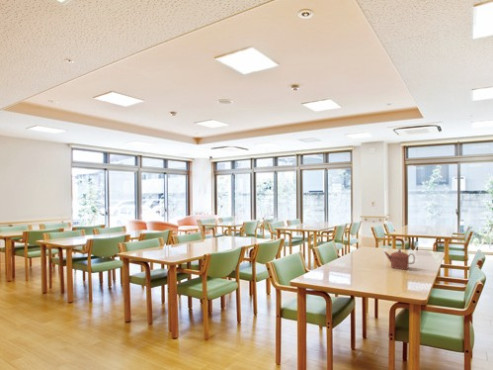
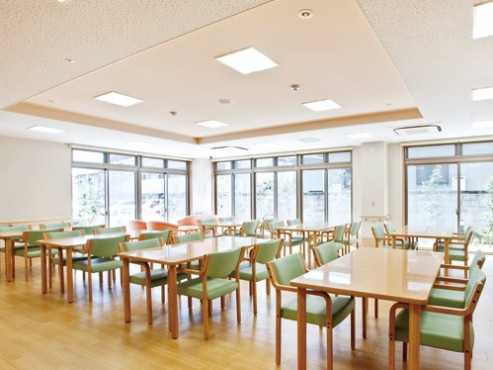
- teapot (399, 258)
